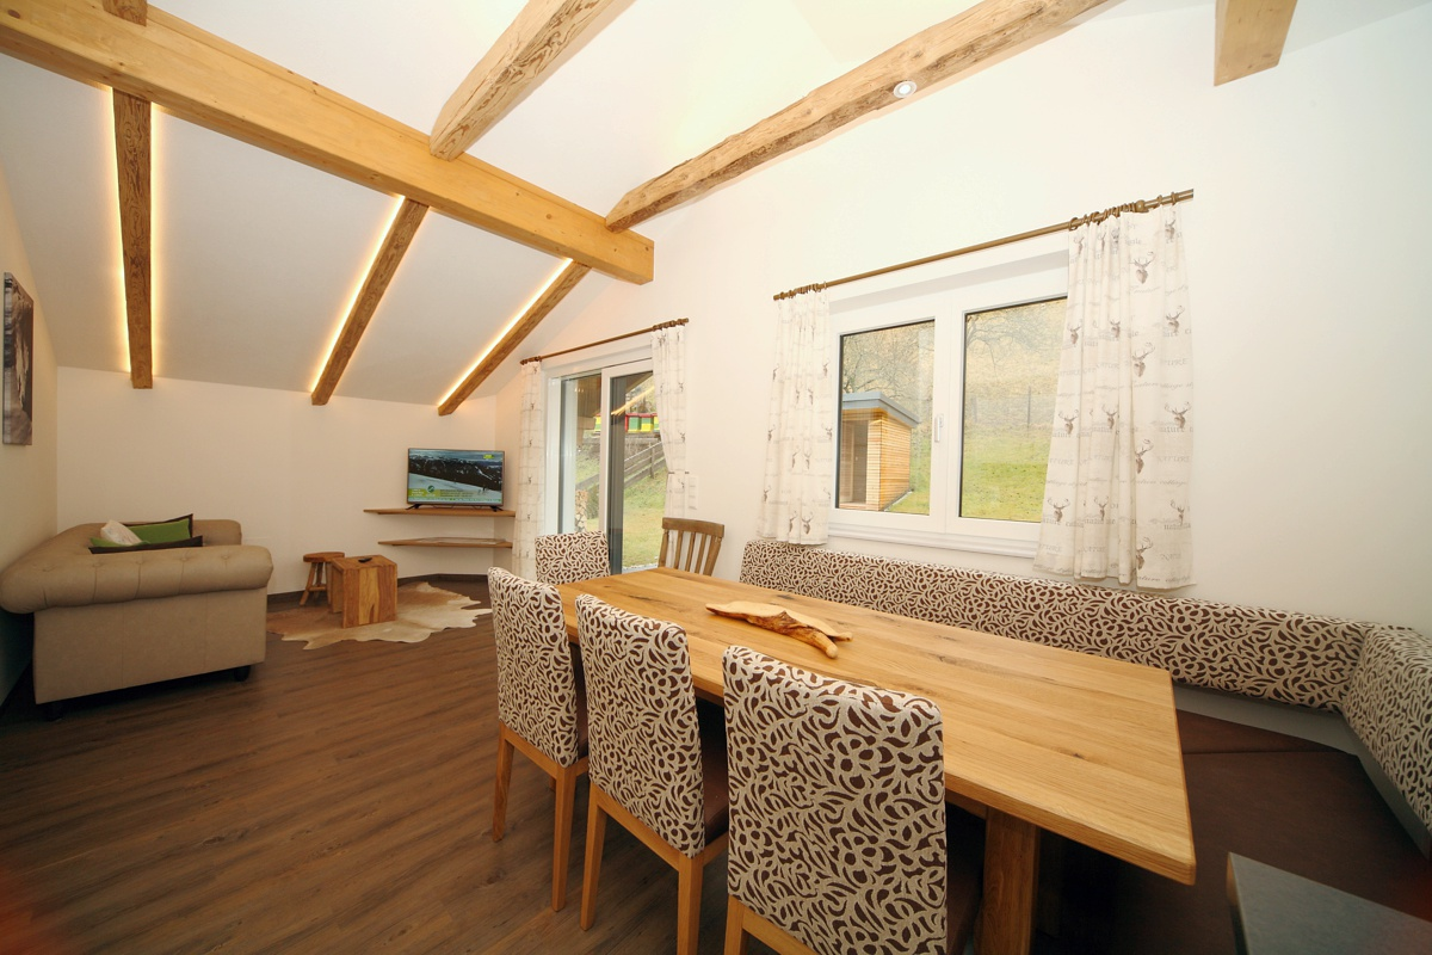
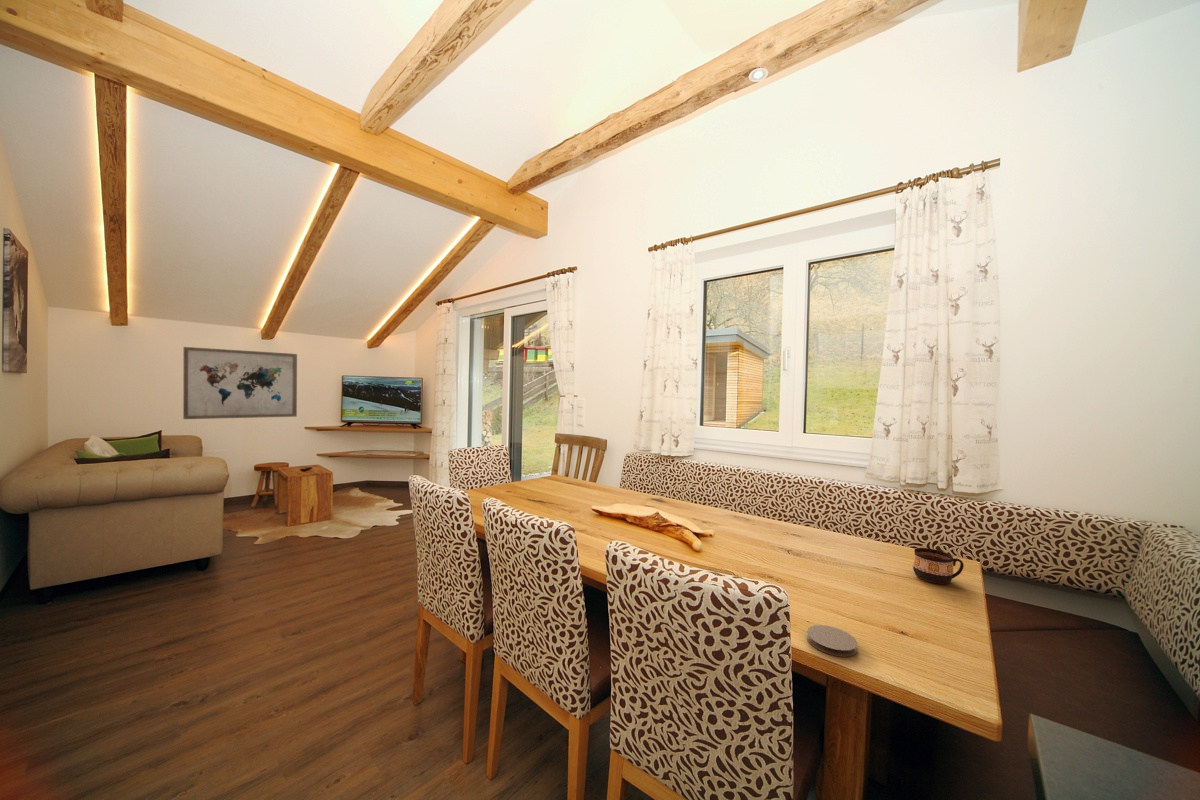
+ wall art (244, 384)
+ cup (934, 566)
+ coaster (831, 640)
